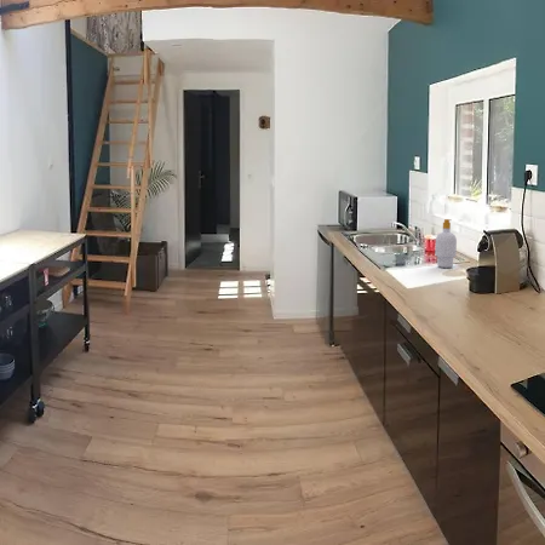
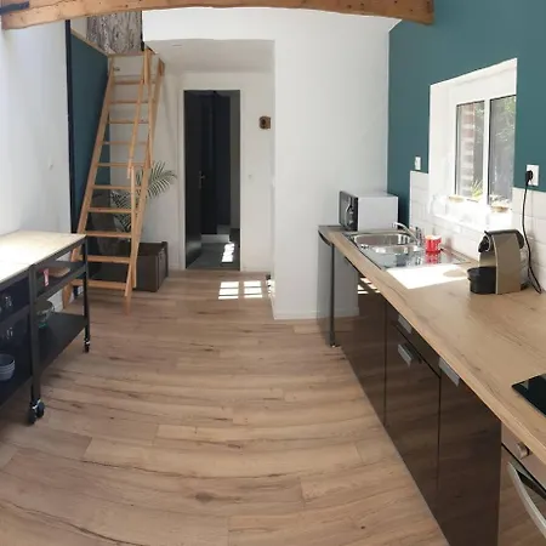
- soap bottle (446, 242)
